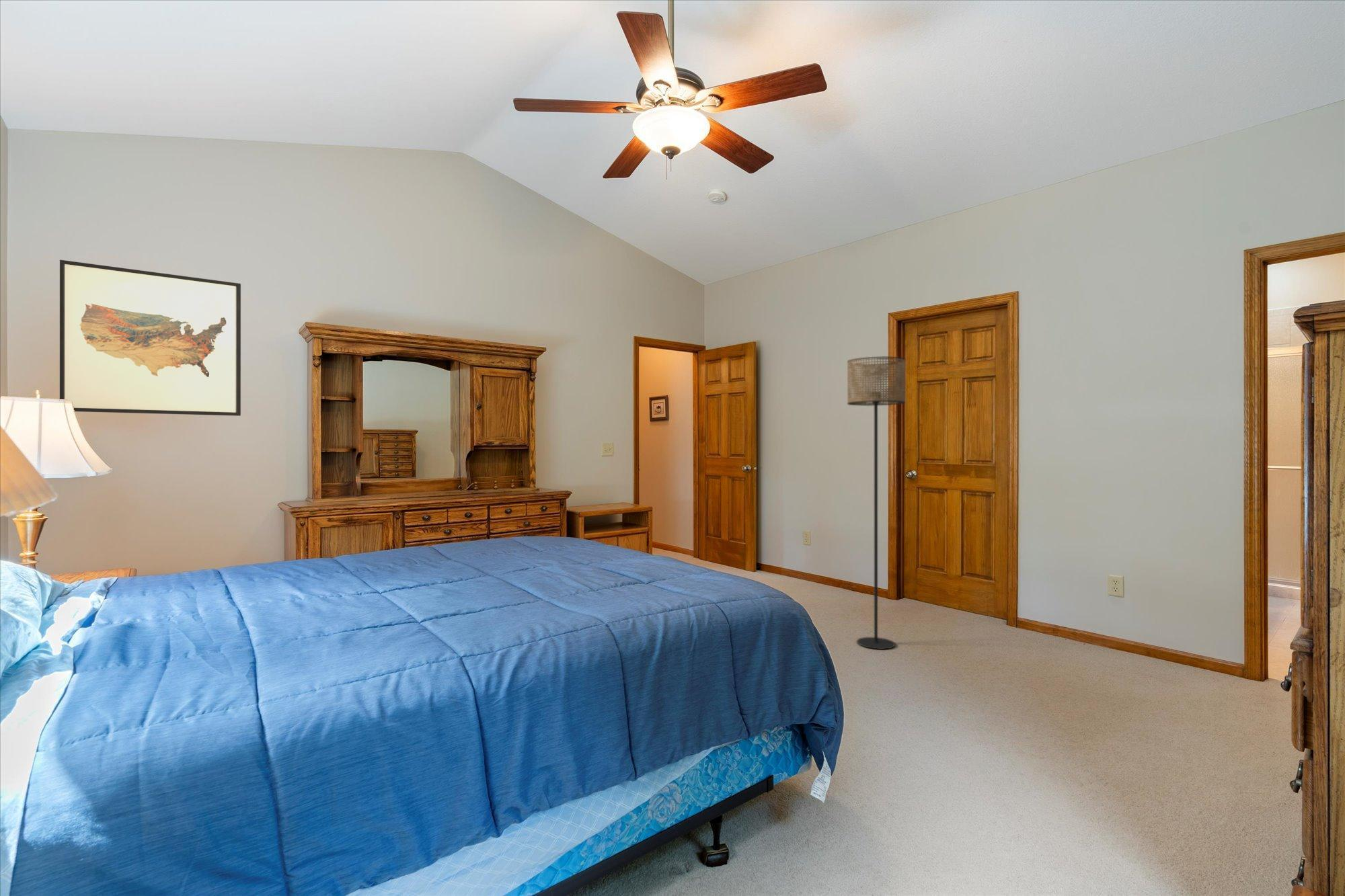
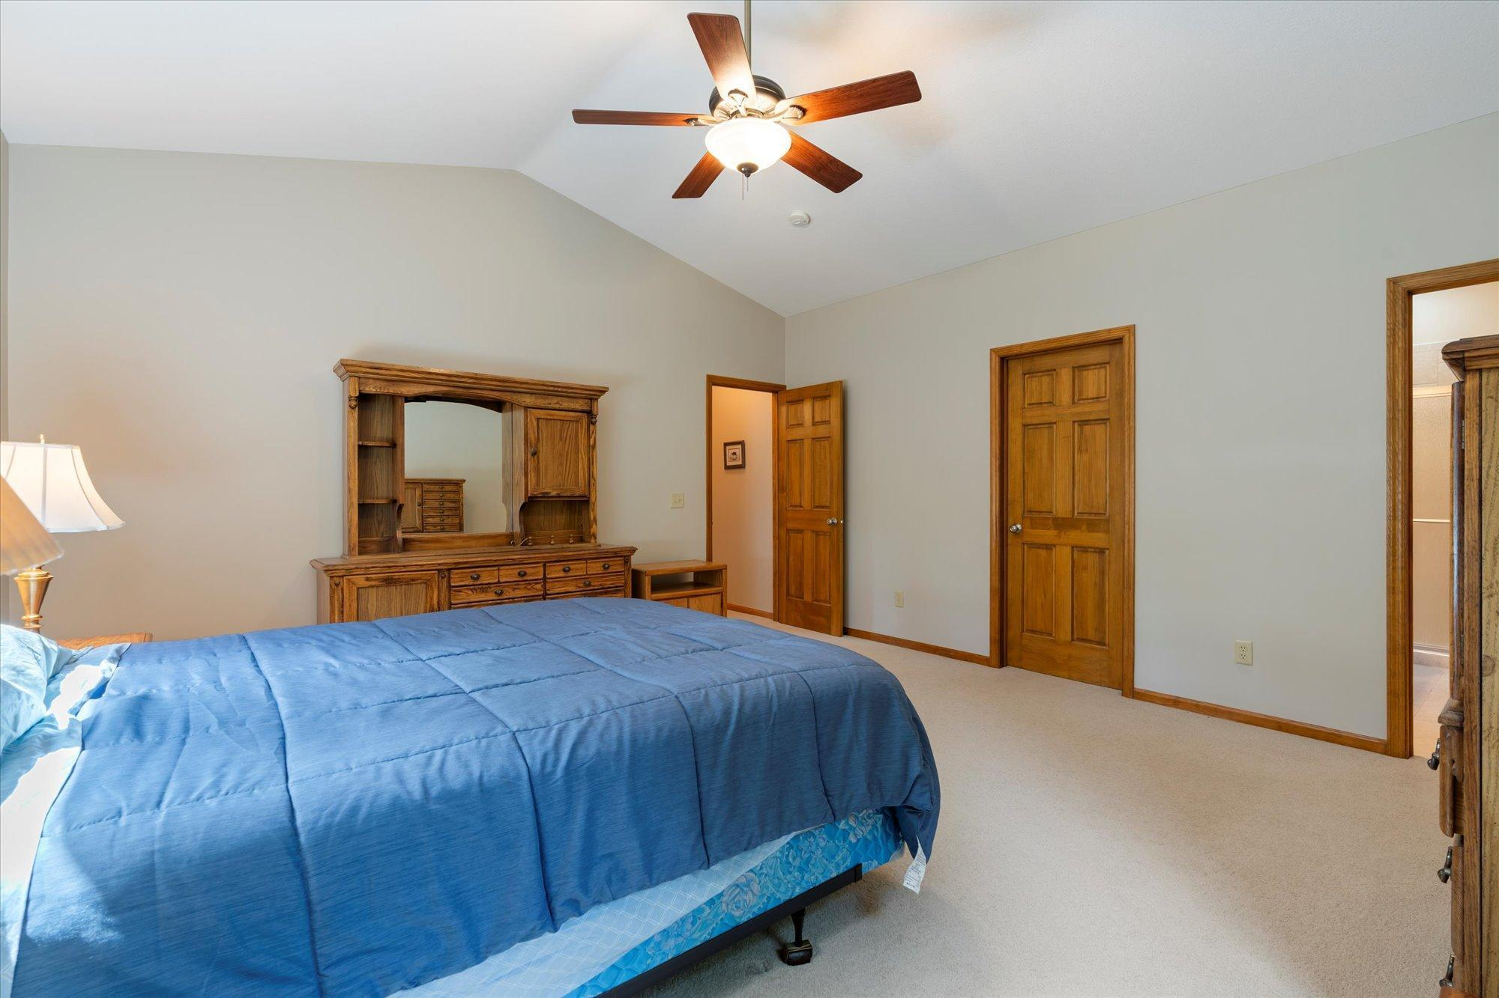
- floor lamp (876, 501)
- wall art (156, 343)
